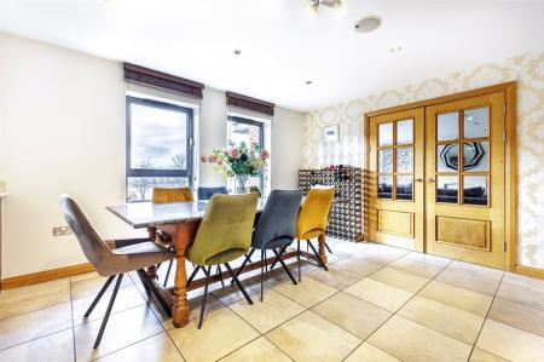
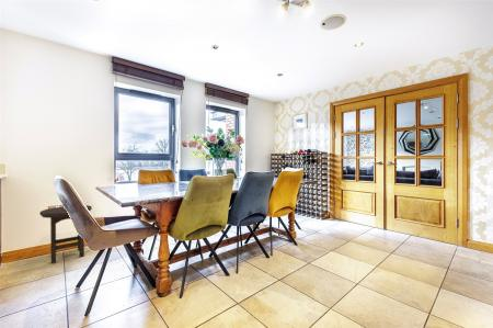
+ stool (70, 237)
